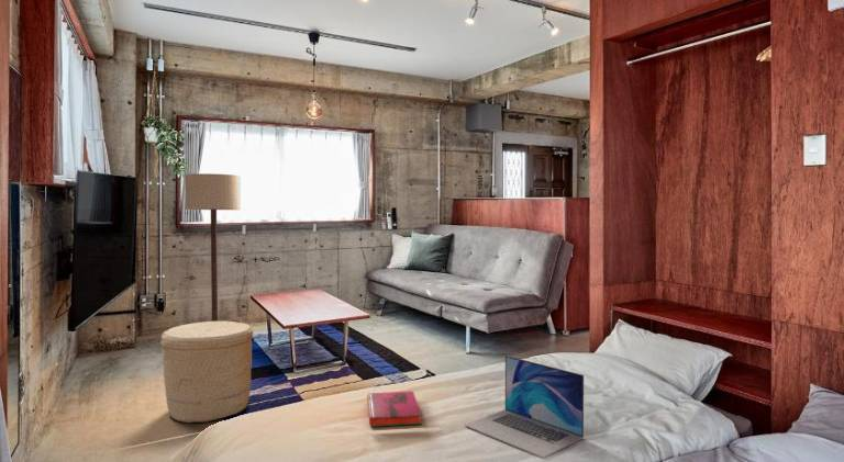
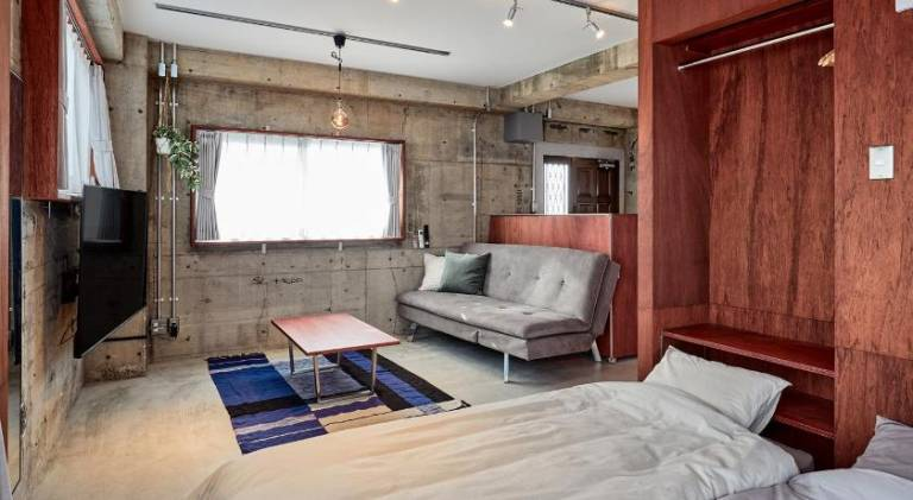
- hardback book (392, 407)
- basket (209, 368)
- floor lamp (213, 253)
- laptop (522, 401)
